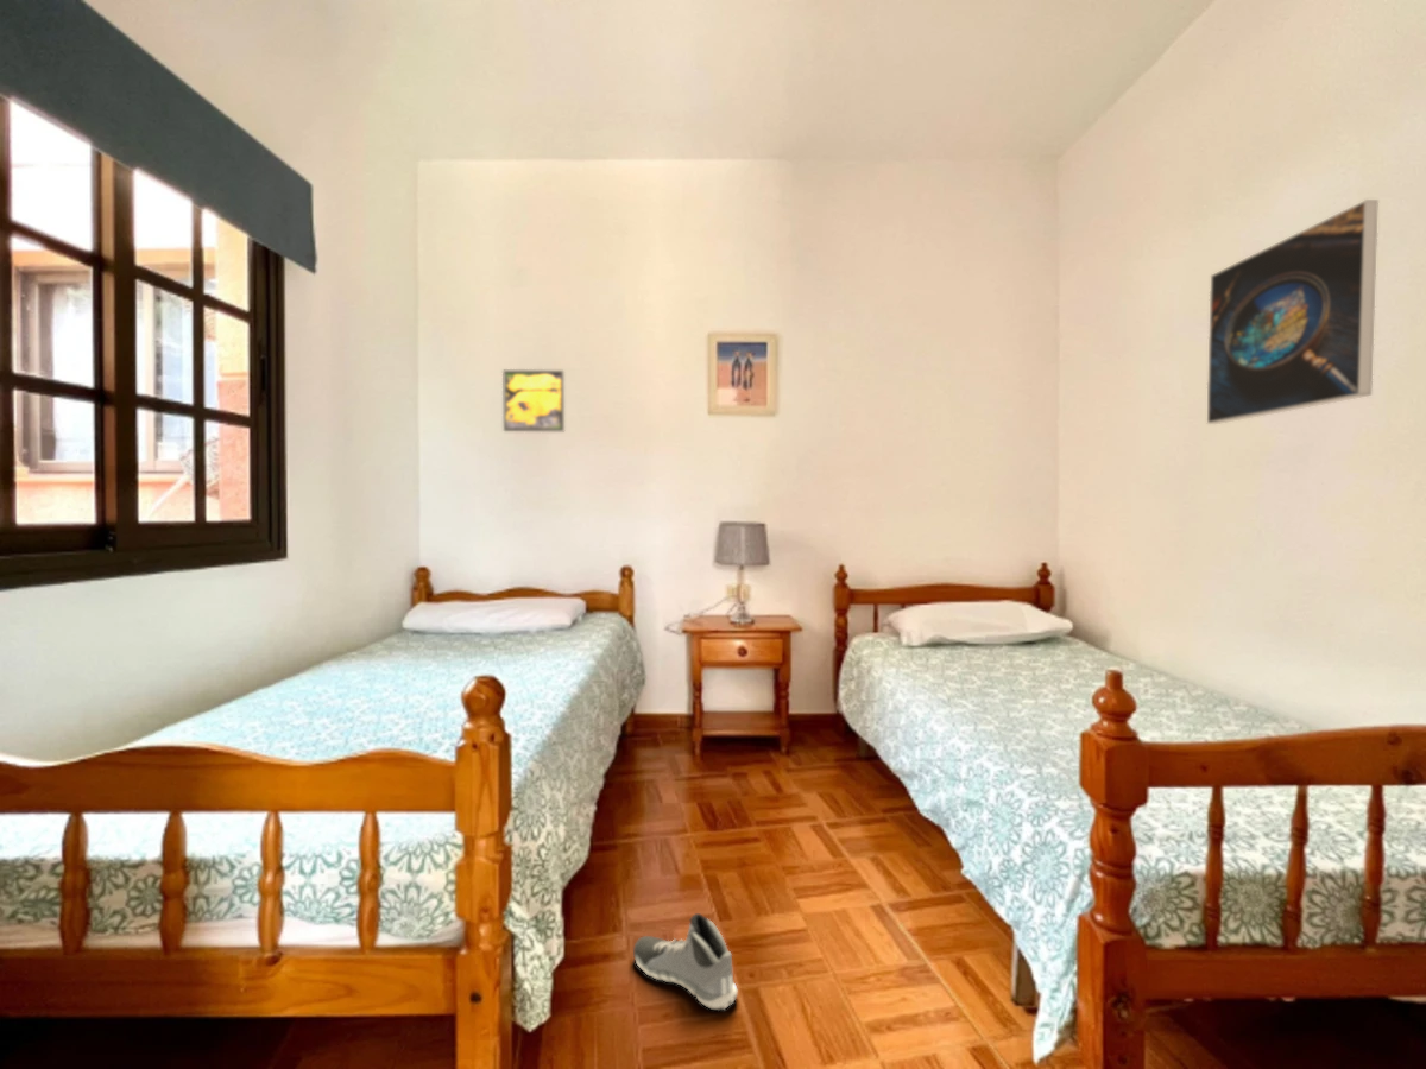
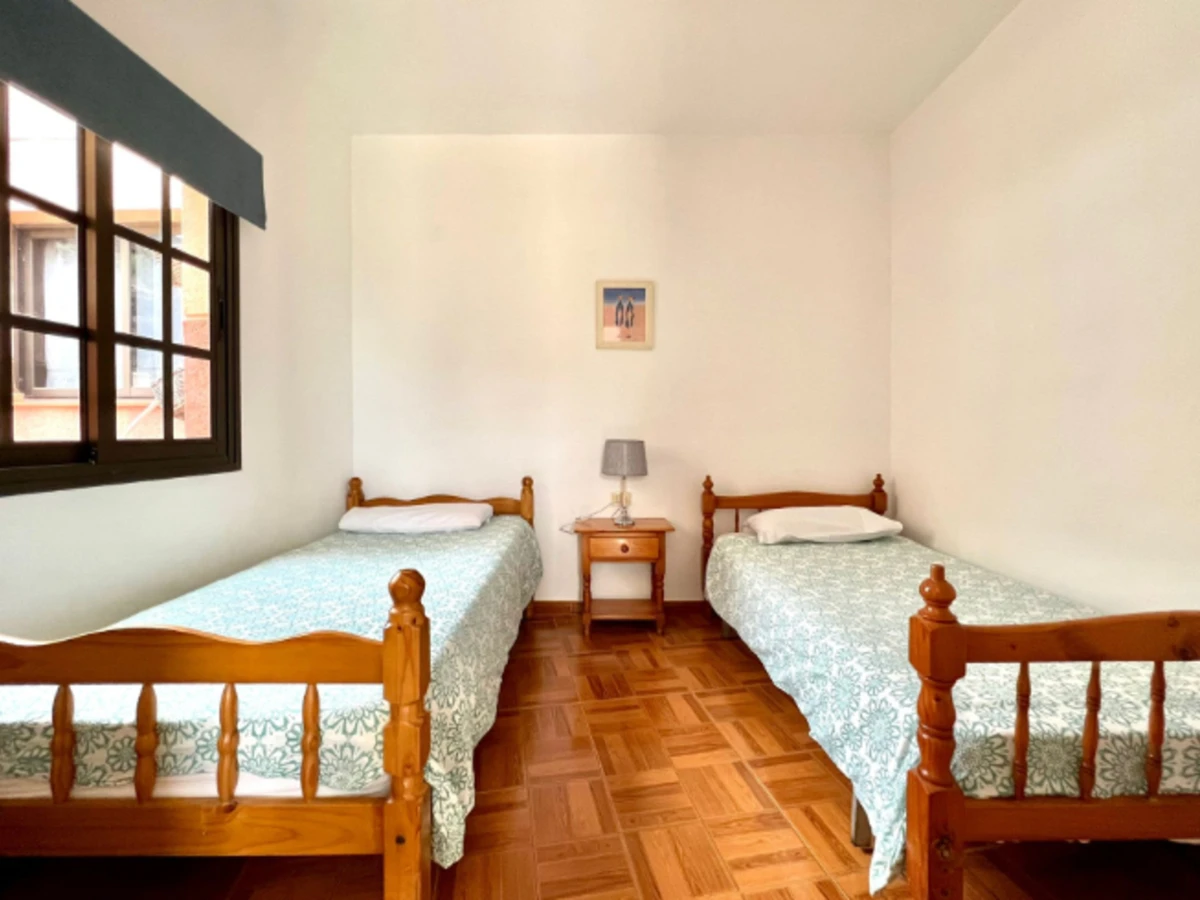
- sneaker (684, 942)
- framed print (1280, 327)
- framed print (534, 400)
